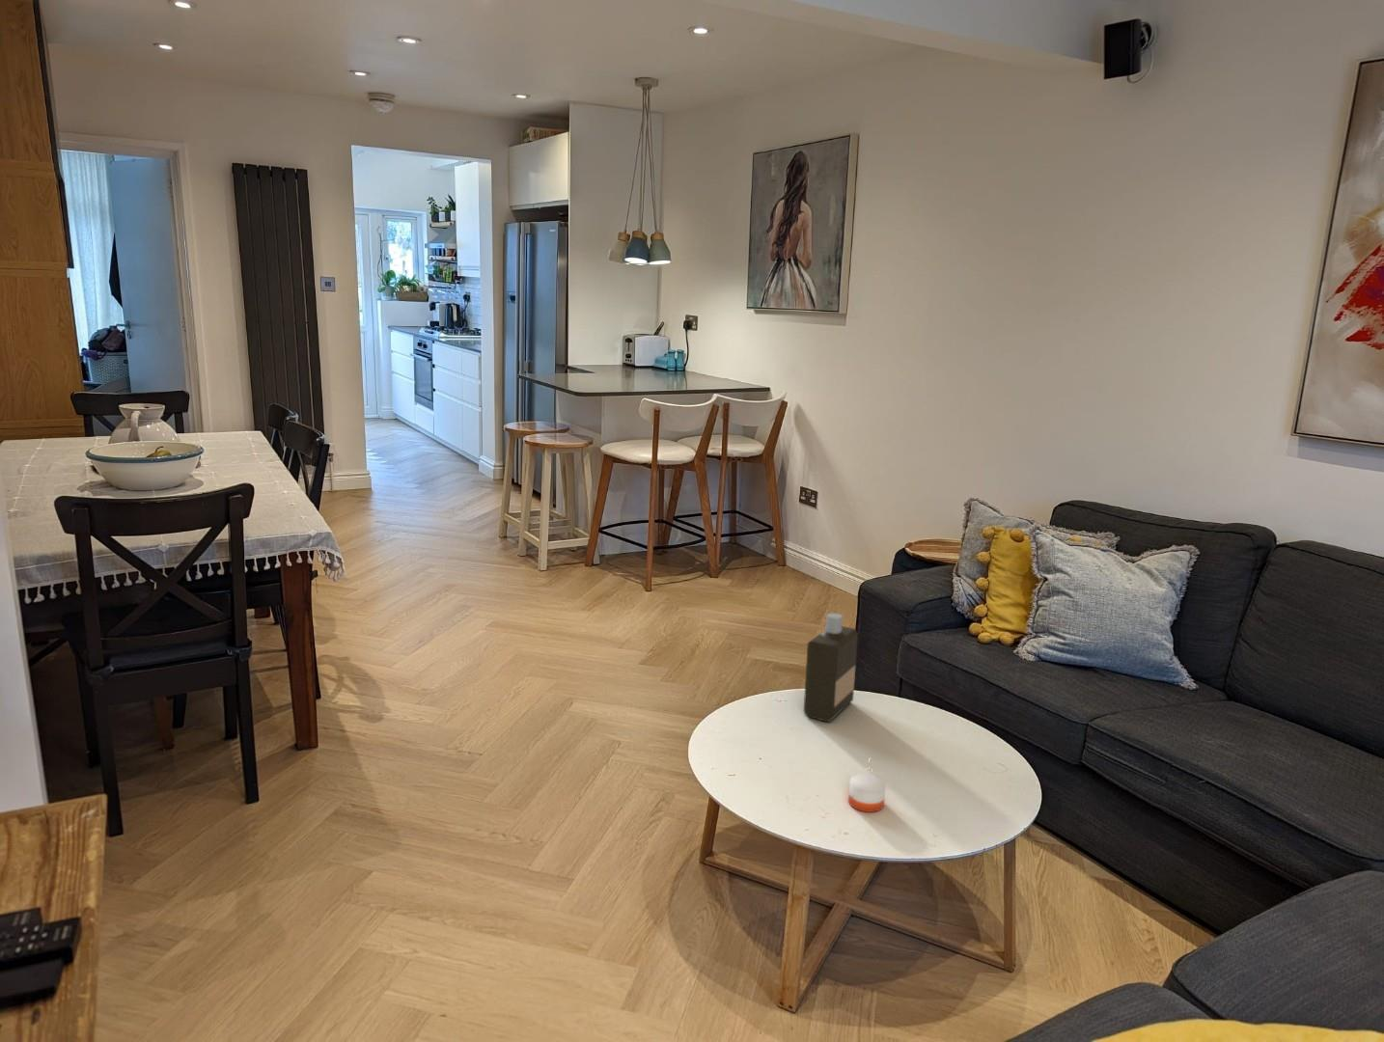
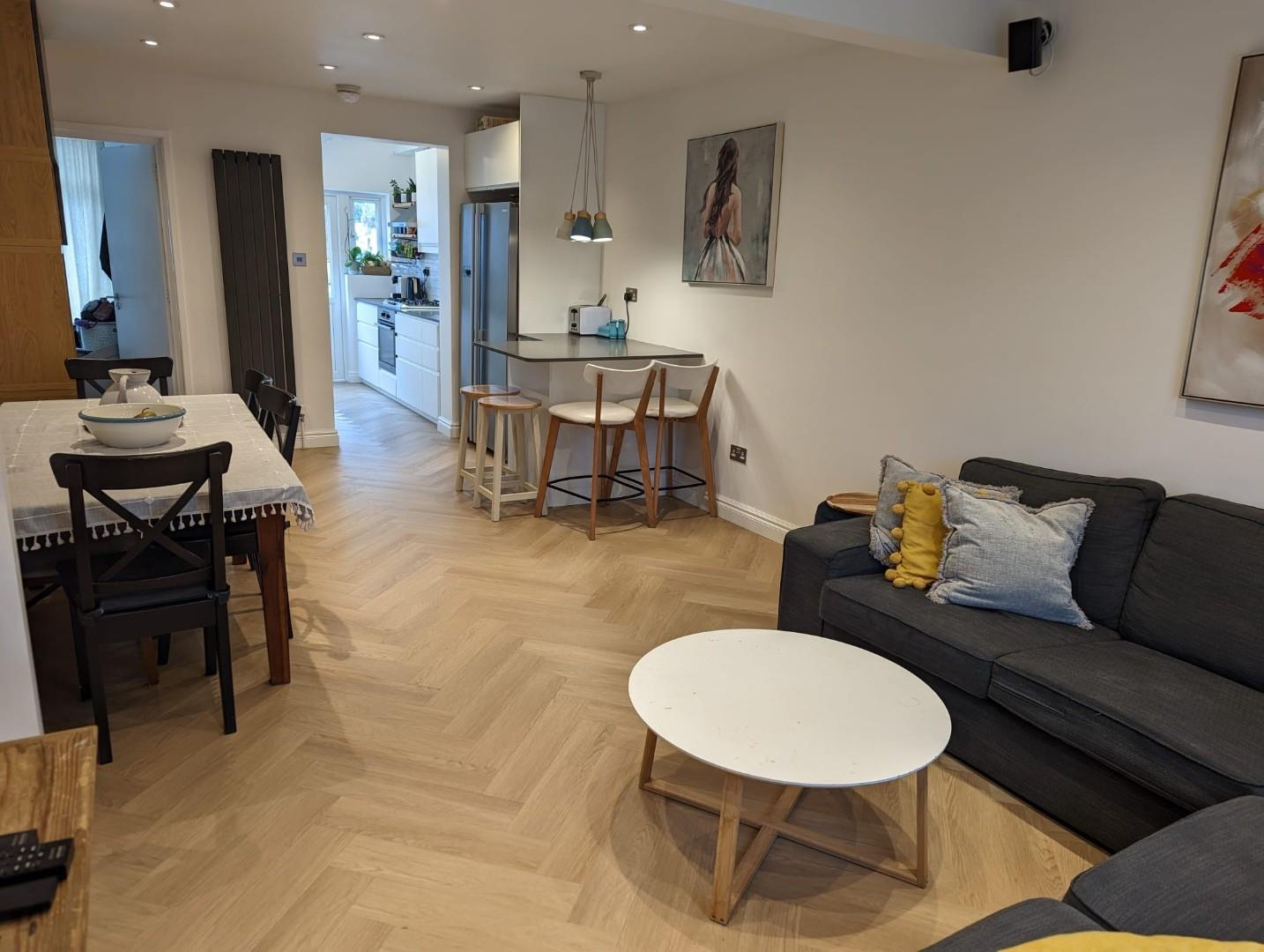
- candle (867, 780)
- bottle (831, 663)
